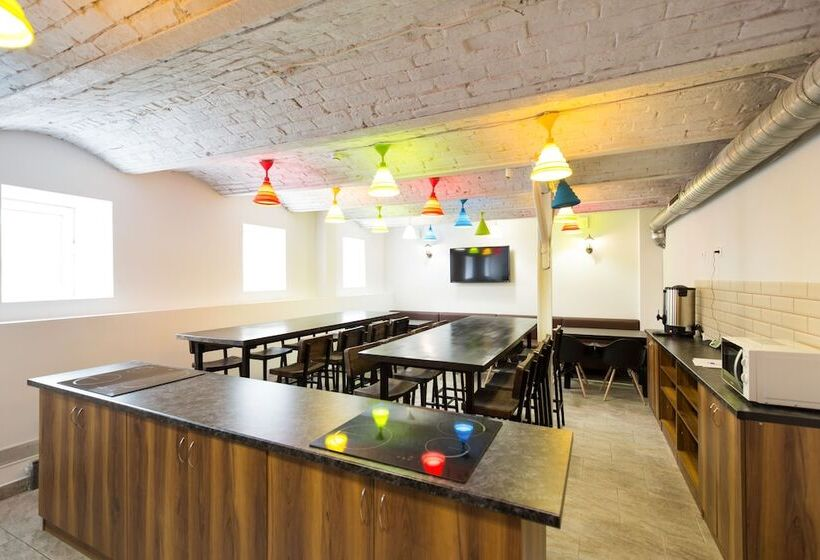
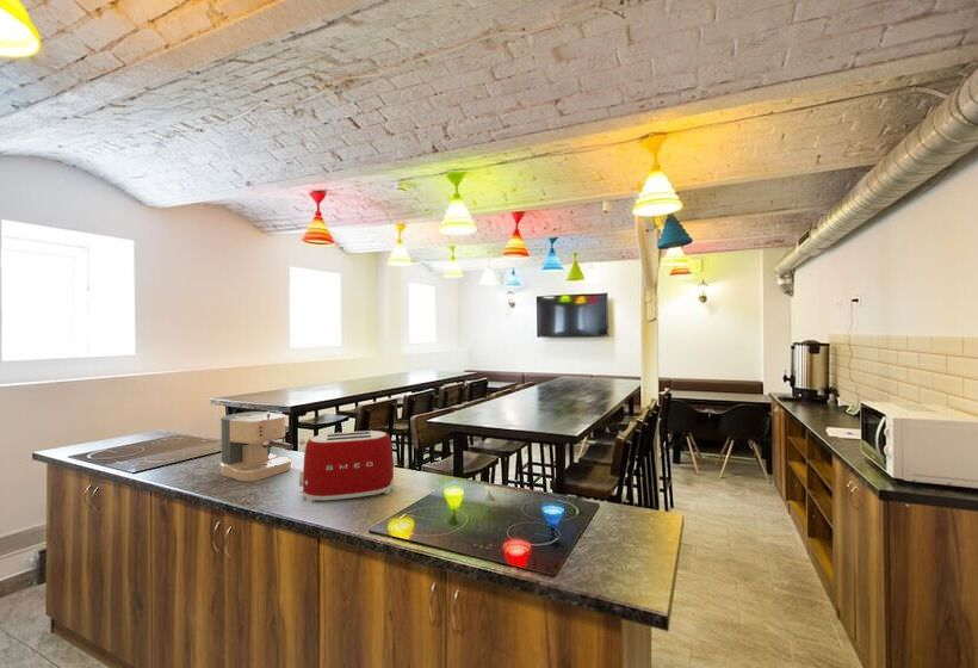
+ toaster (347, 463)
+ coffee maker (260, 441)
